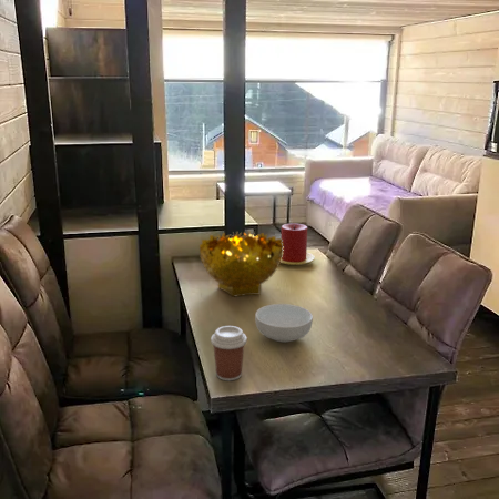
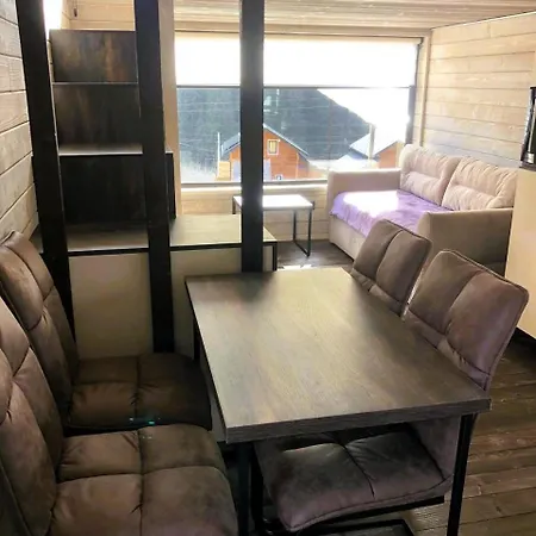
- candle (294, 243)
- cereal bowl (283, 325)
- coffee cup (228, 353)
- decorative bowl (241, 263)
